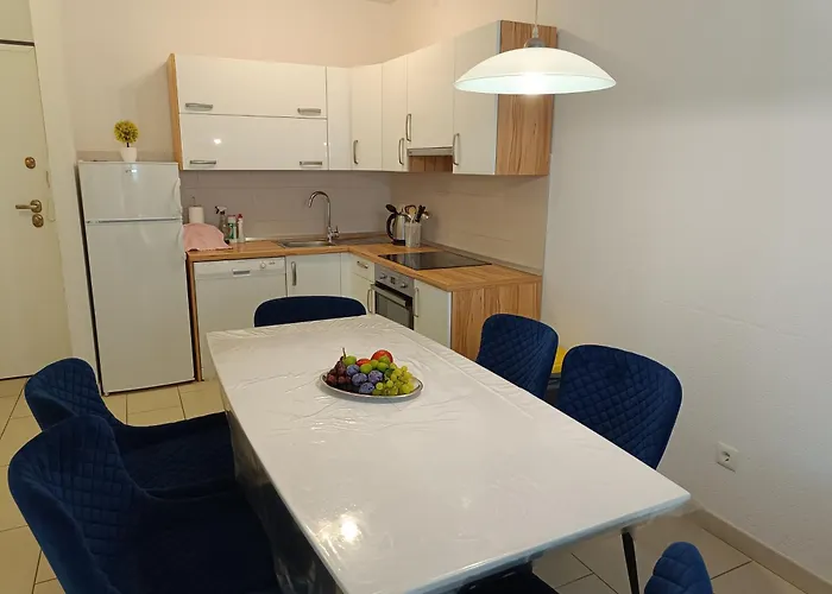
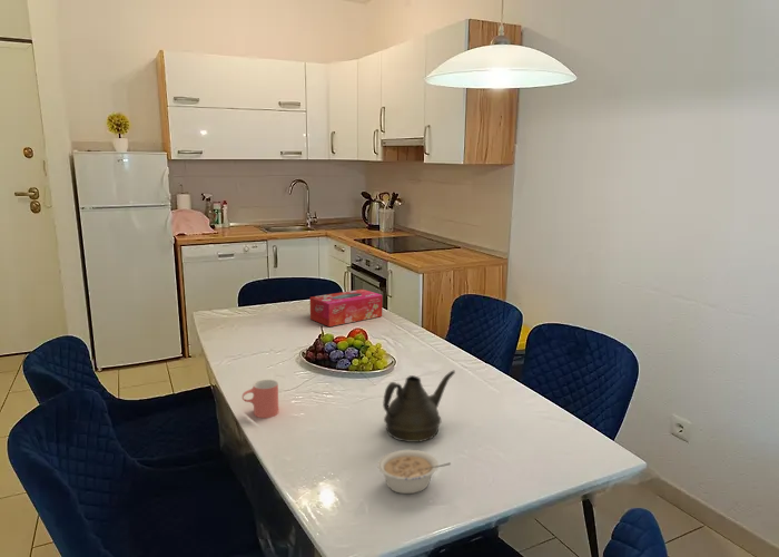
+ tissue box (346, 306)
+ cup (260, 399)
+ legume (410, 470)
+ teapot (422, 401)
